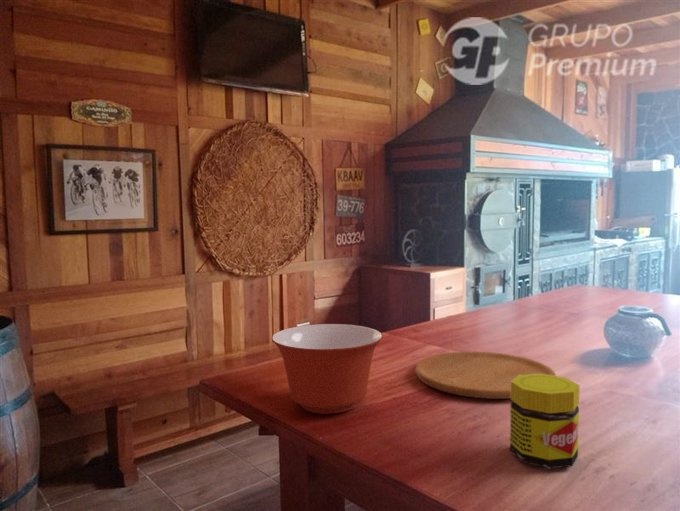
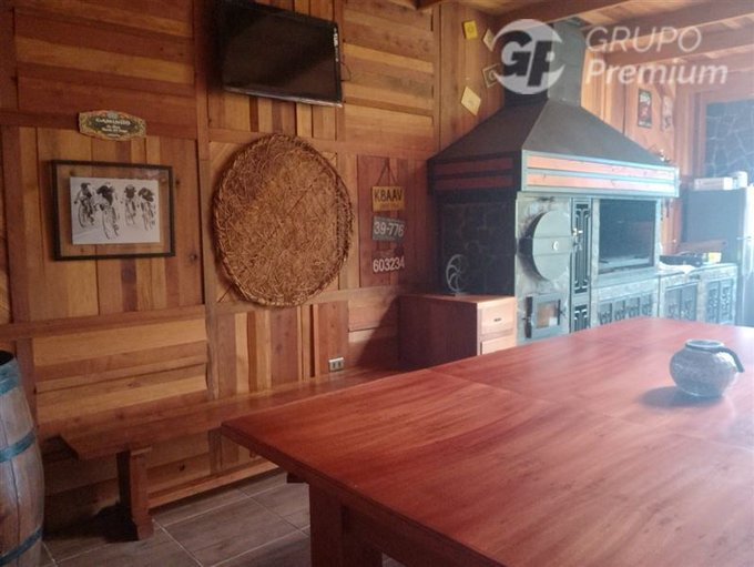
- cutting board (483, 373)
- mixing bowl (327, 369)
- jar (544, 420)
